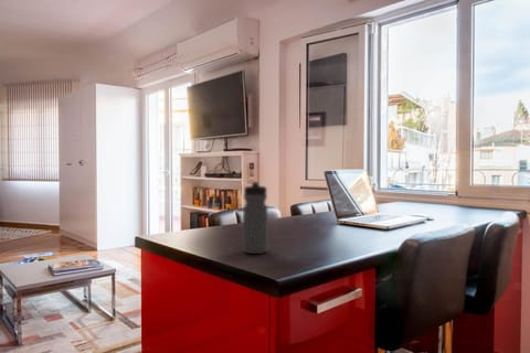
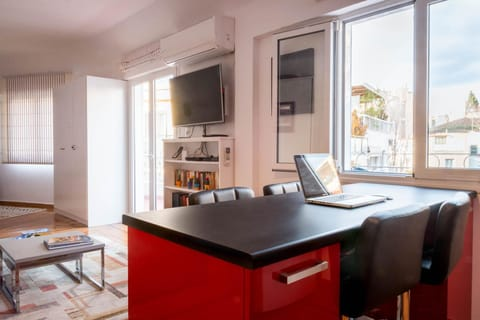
- water bottle (255, 216)
